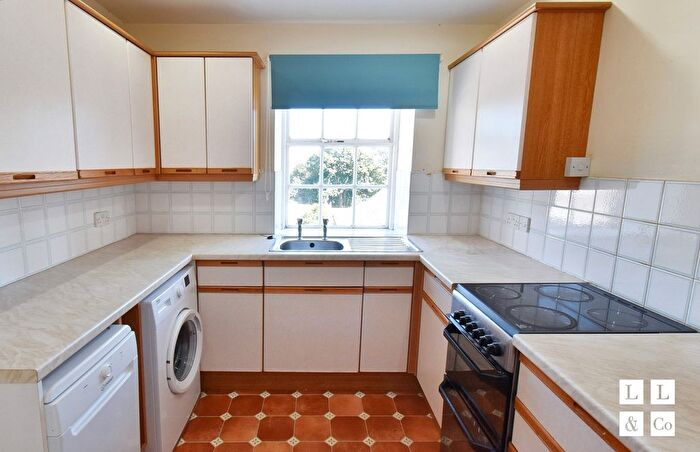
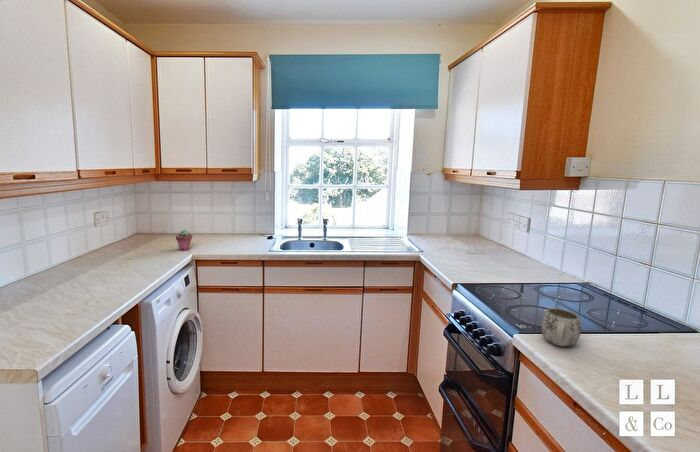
+ mug (560, 330)
+ potted succulent (184, 239)
